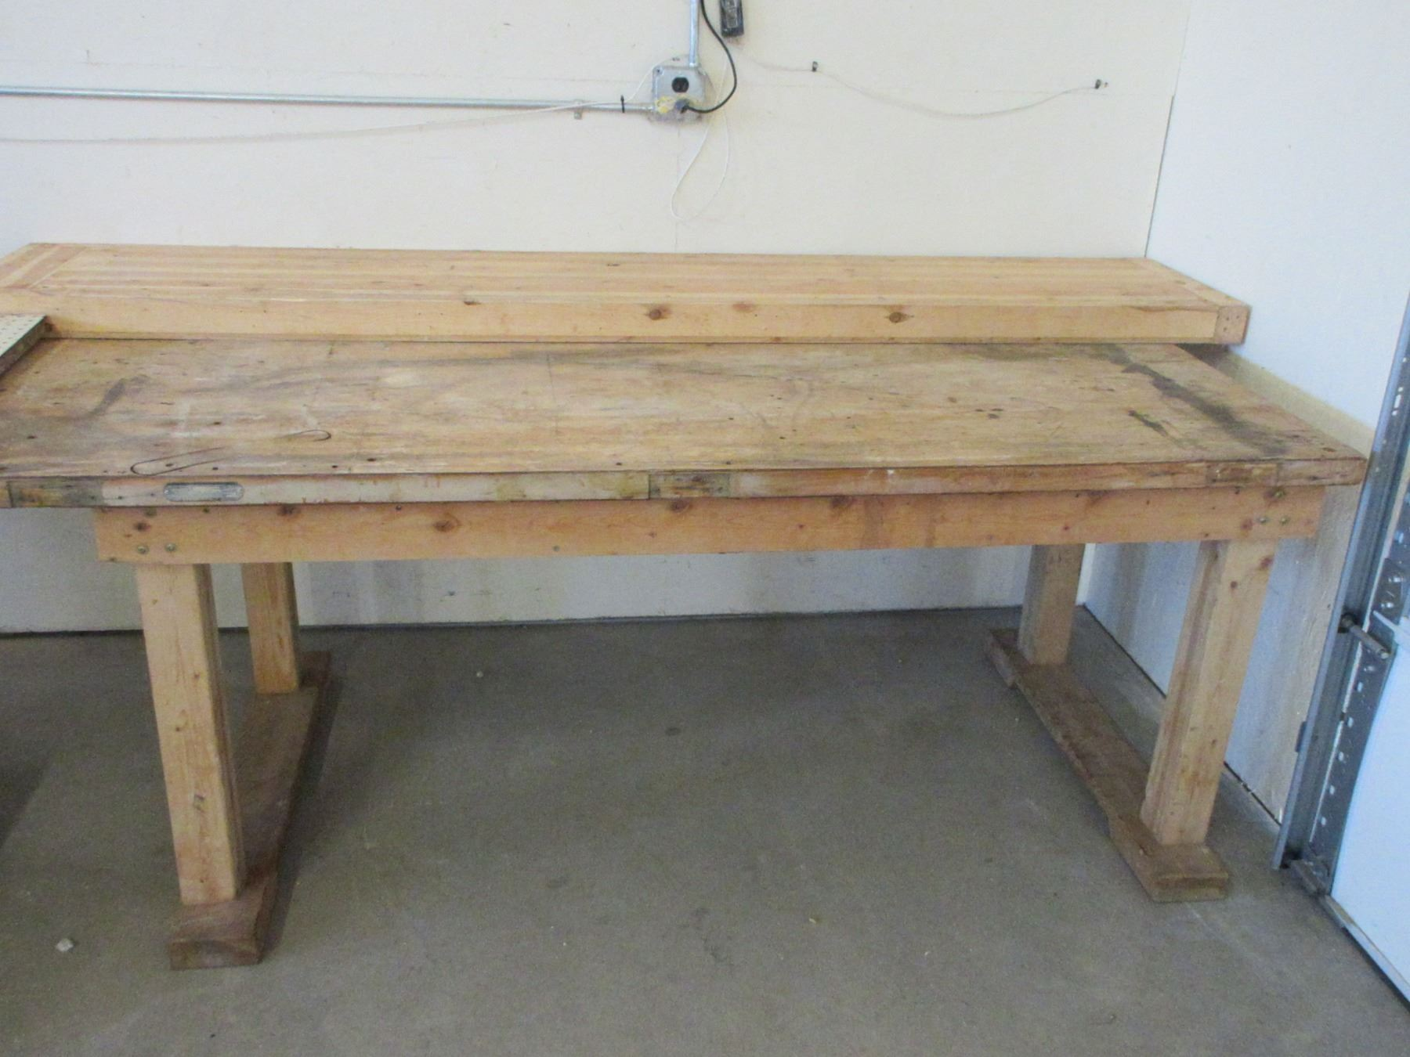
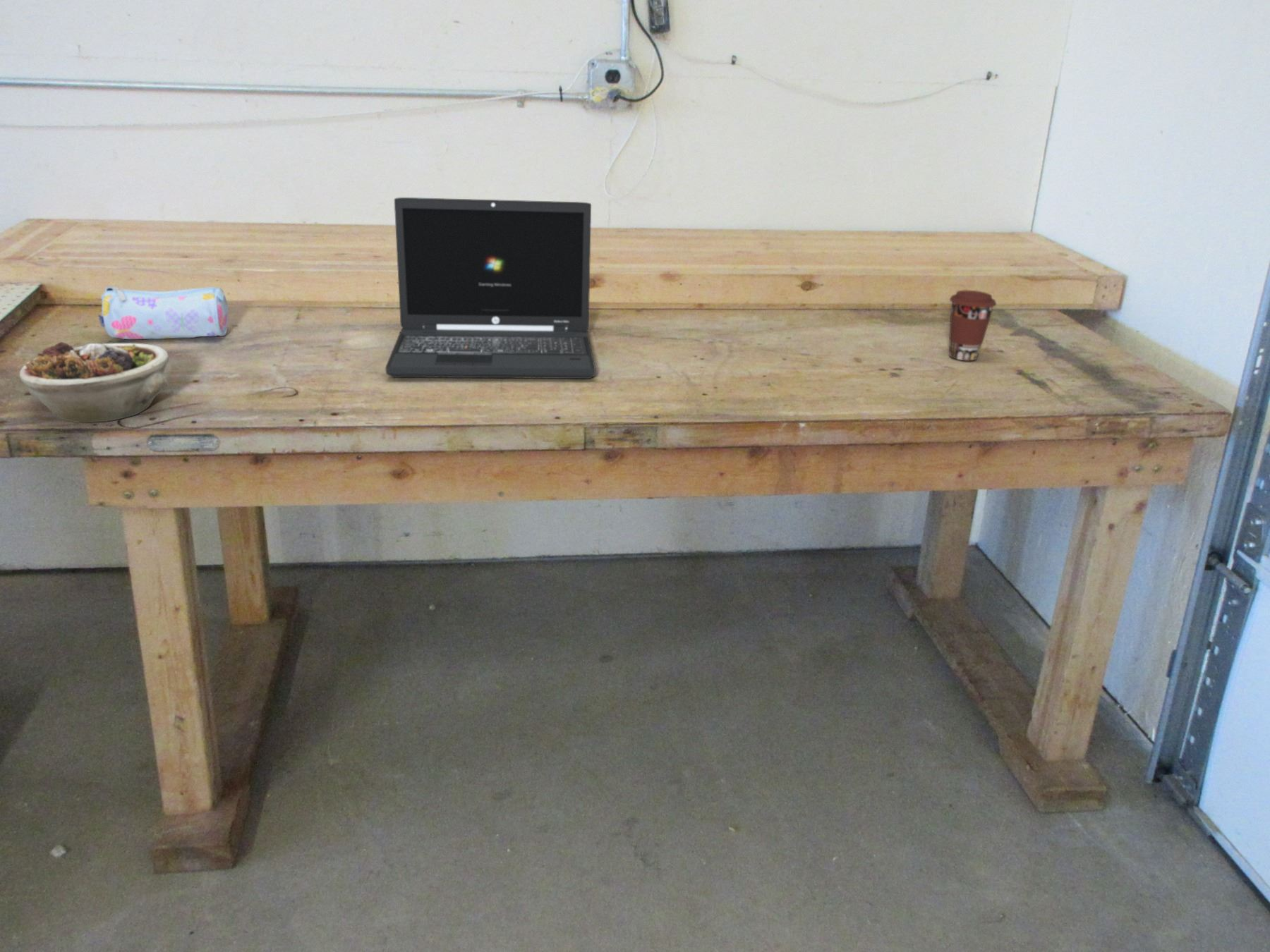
+ laptop (492, 286)
+ coffee cup (968, 325)
+ pencil case (166, 311)
+ succulent planter (97, 374)
